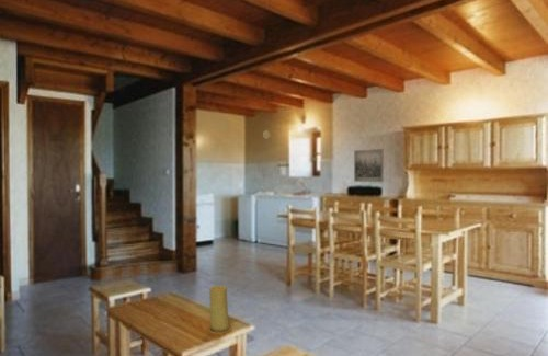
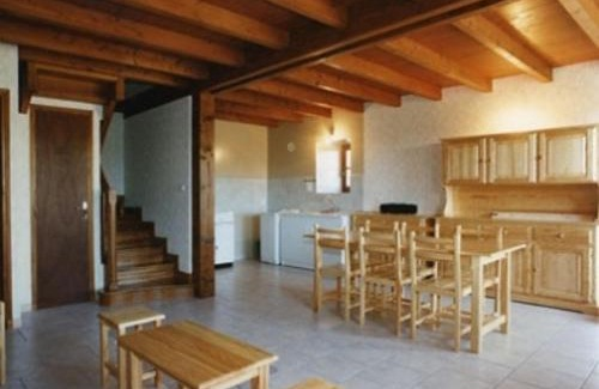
- wall art (367, 165)
- candle (219, 308)
